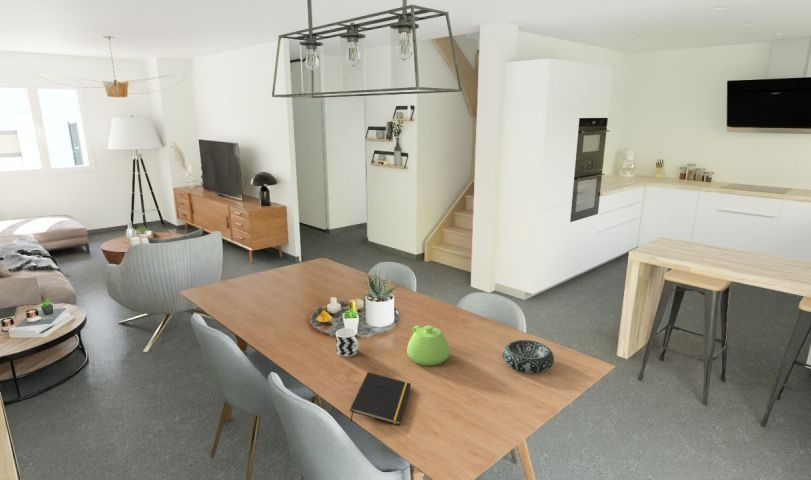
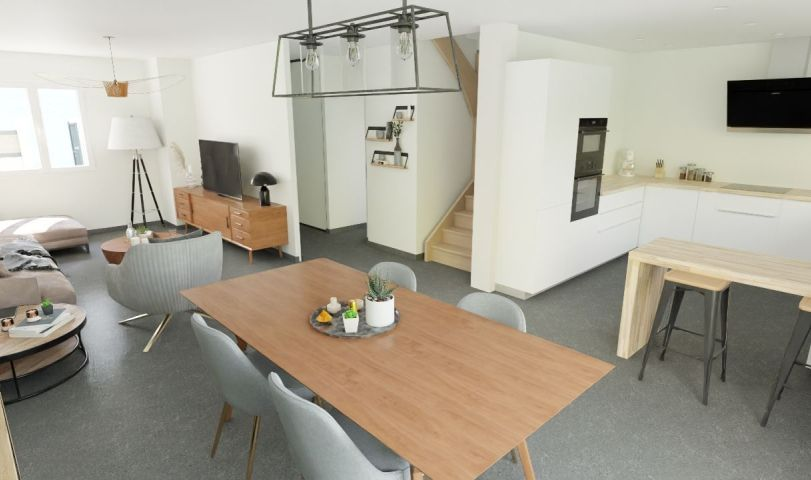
- teapot (426, 340)
- cup (349, 343)
- notepad (382, 396)
- decorative bowl (527, 356)
